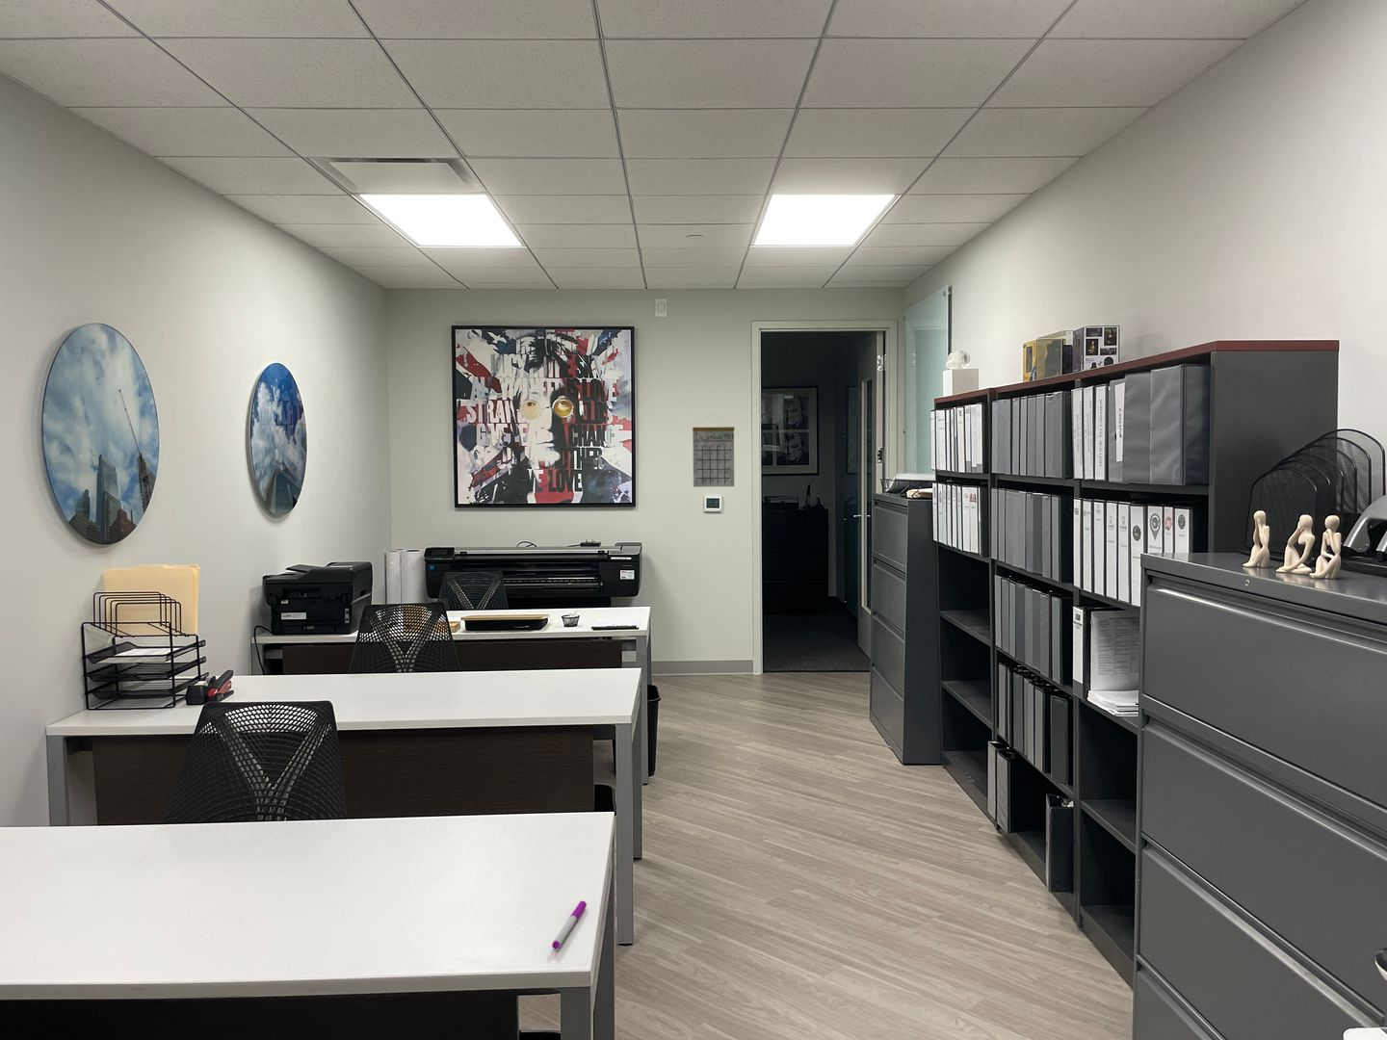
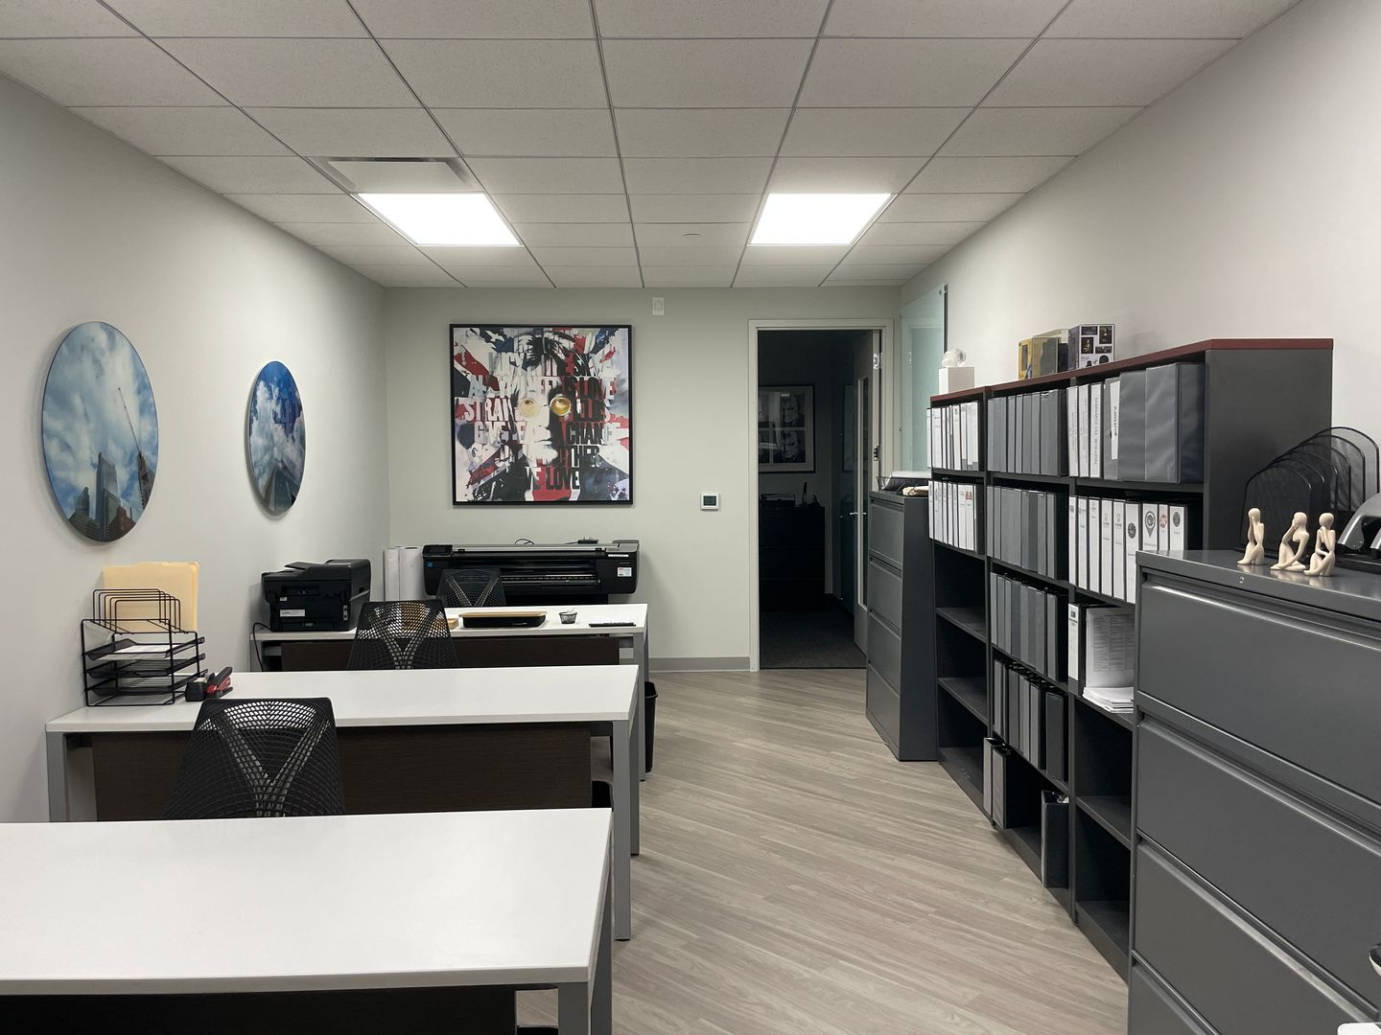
- calendar (713, 450)
- pen (569, 923)
